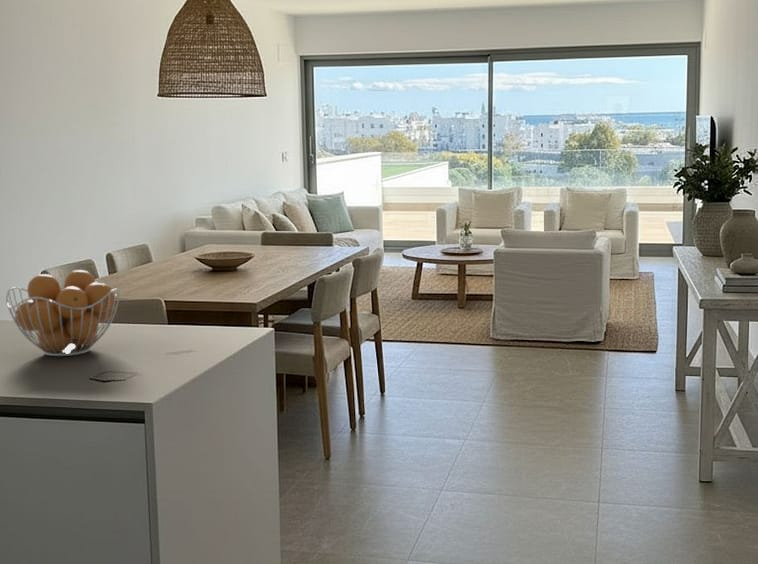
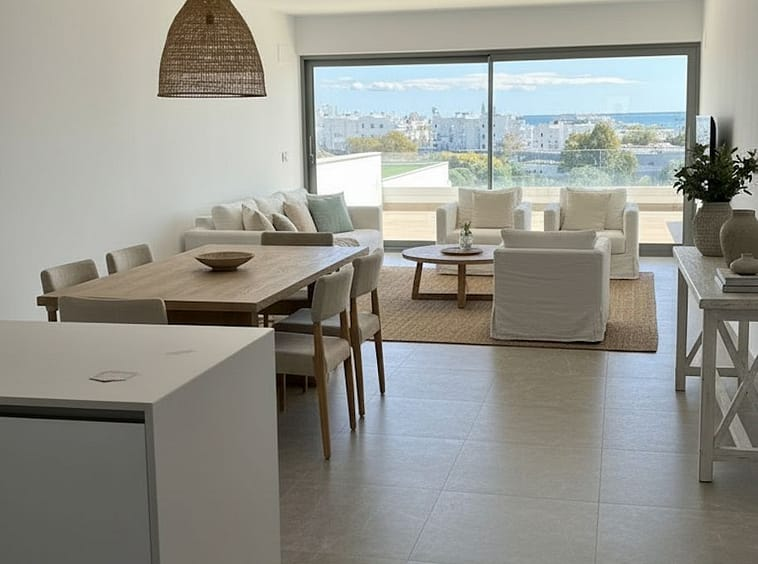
- fruit basket (64, 312)
